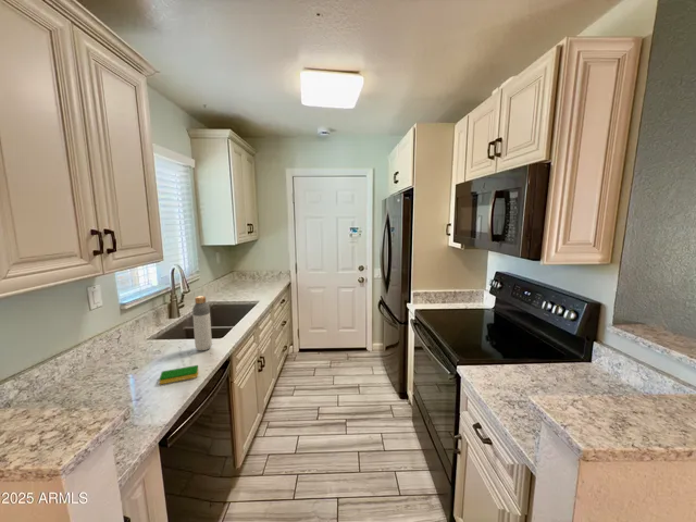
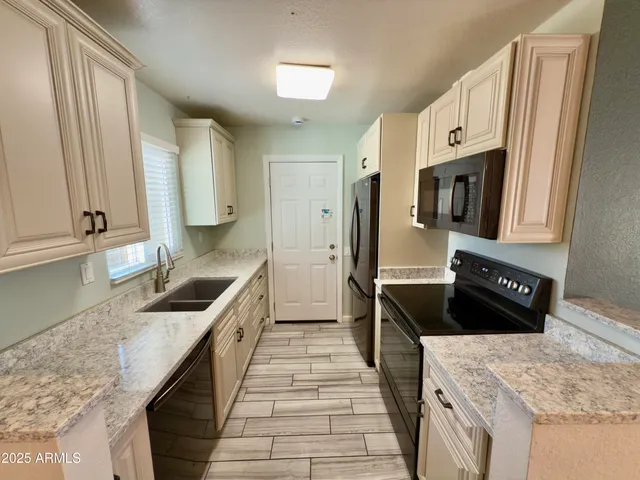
- dish sponge (179, 374)
- bottle (201, 323)
